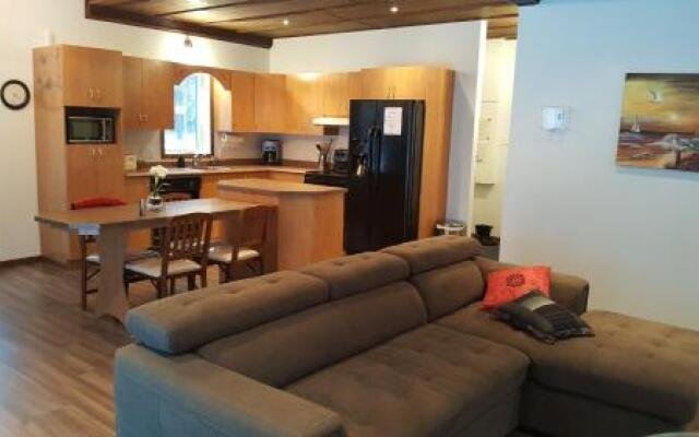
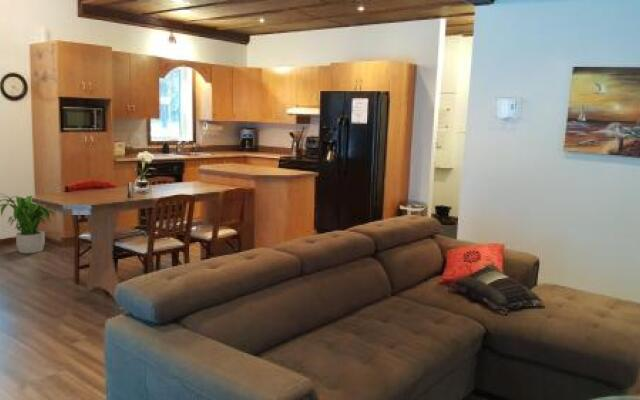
+ potted plant (30, 223)
